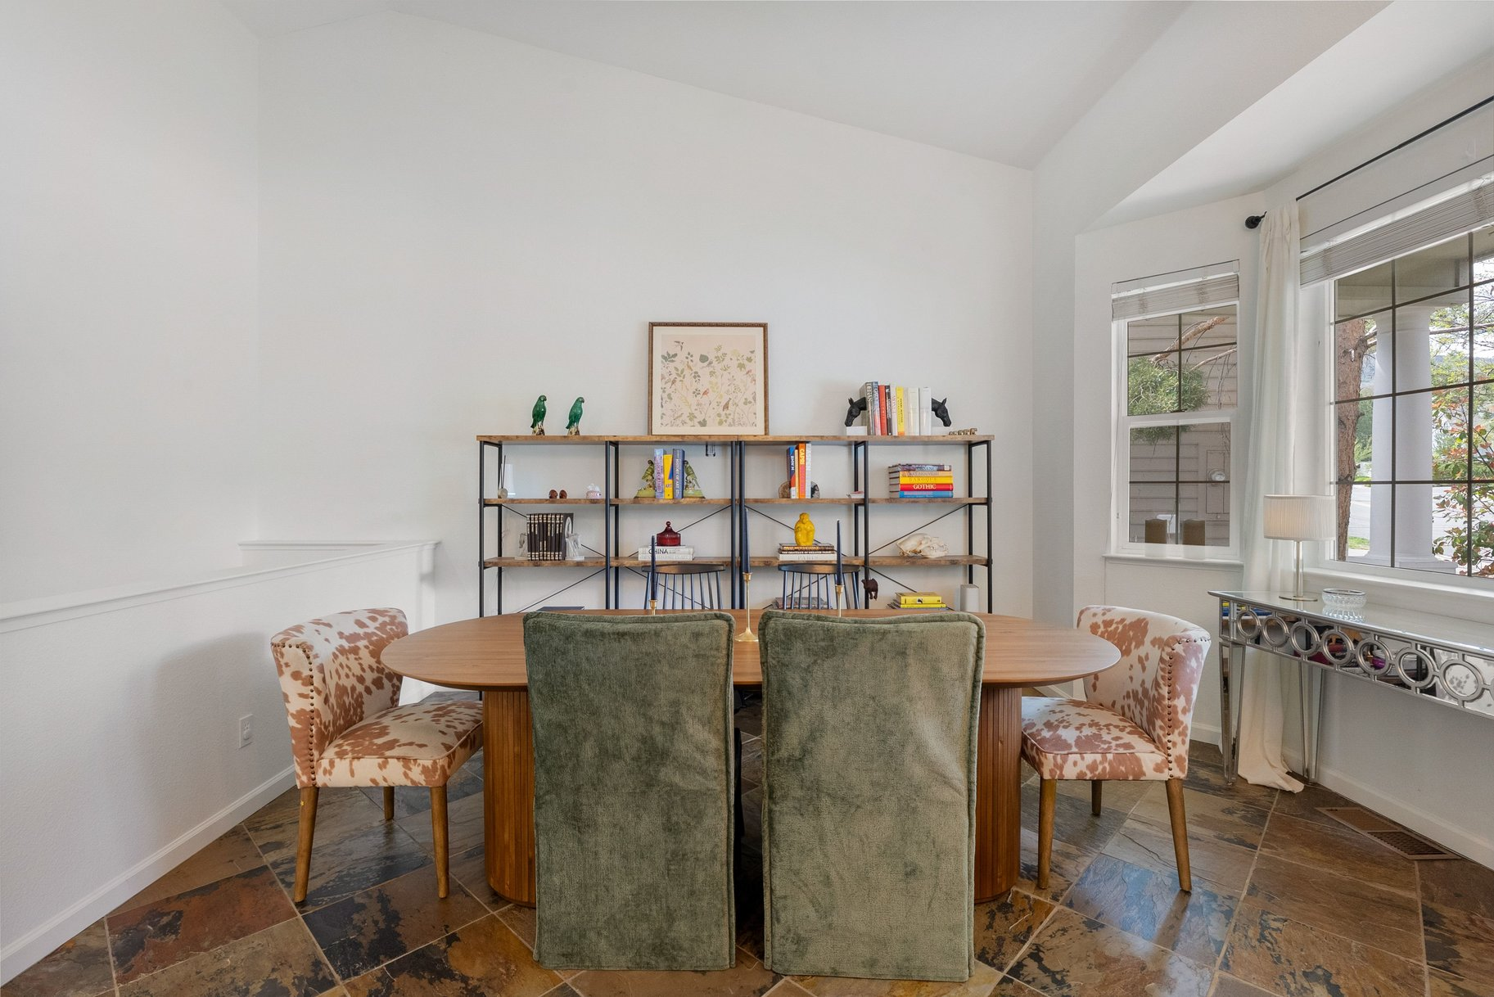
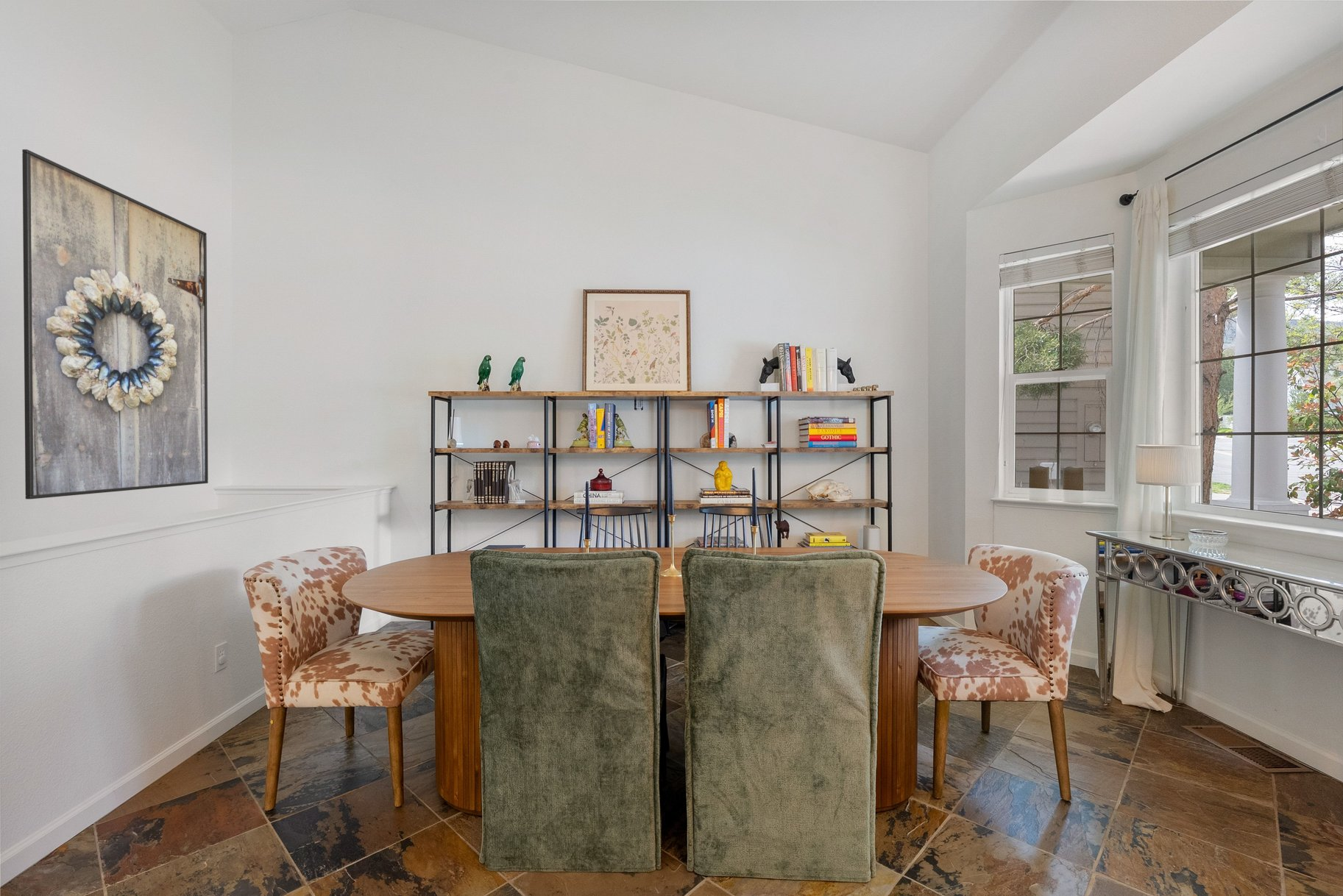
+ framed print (130, 344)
